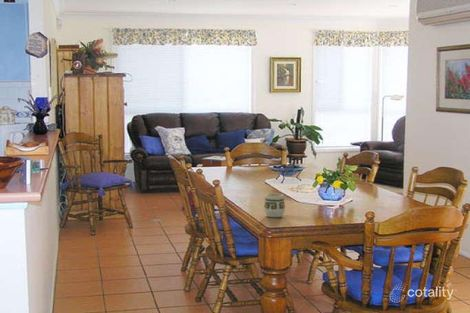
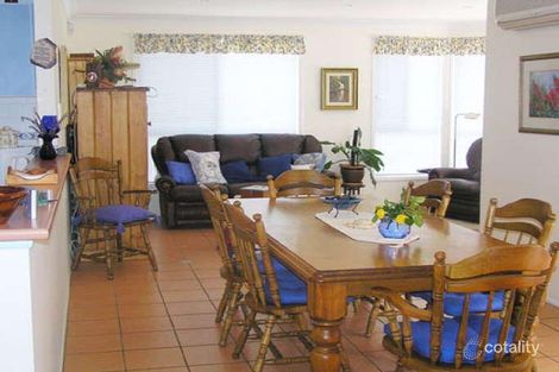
- cup (274, 205)
